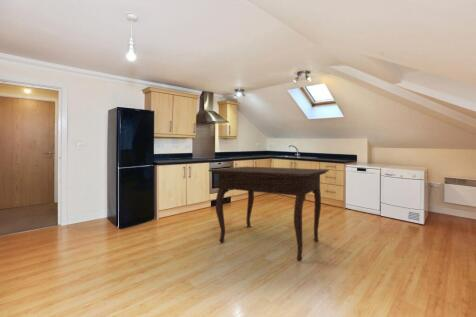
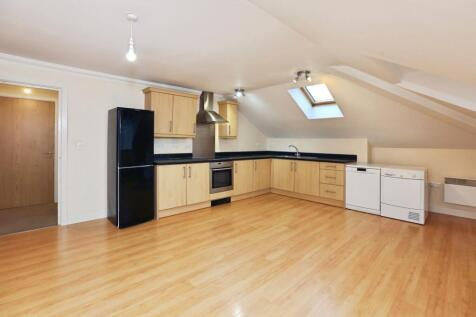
- dining table (274, 193)
